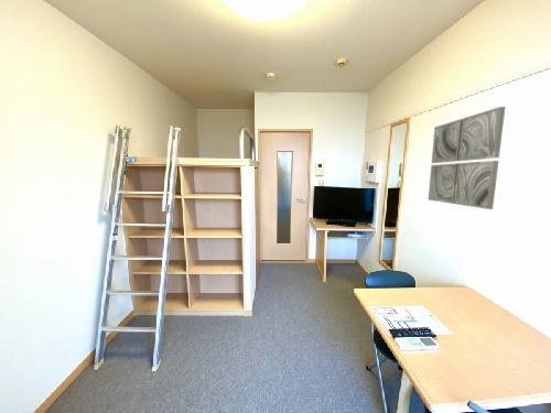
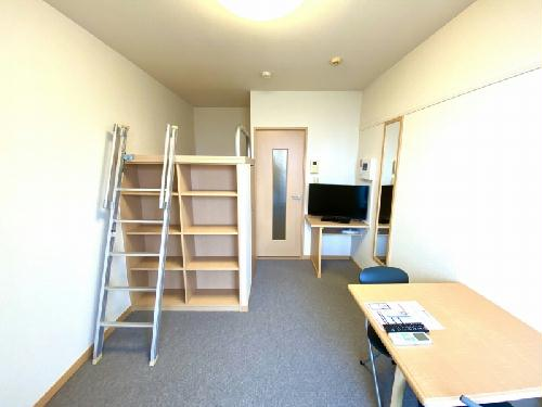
- wall art (458, 163)
